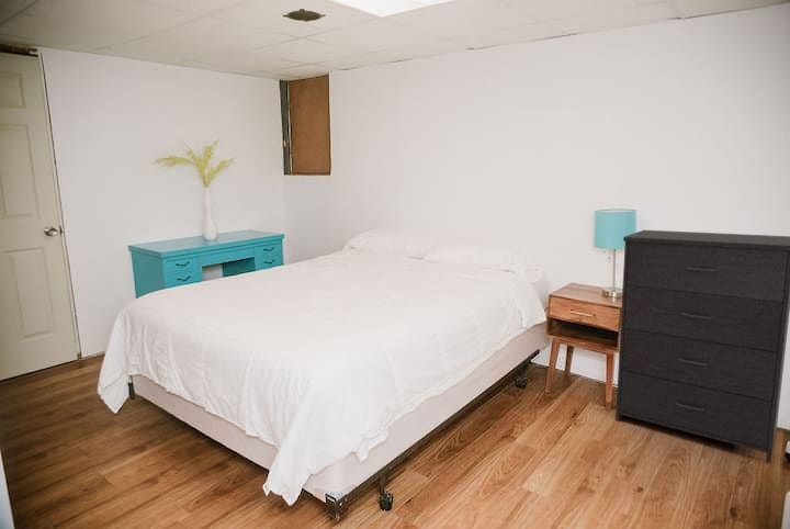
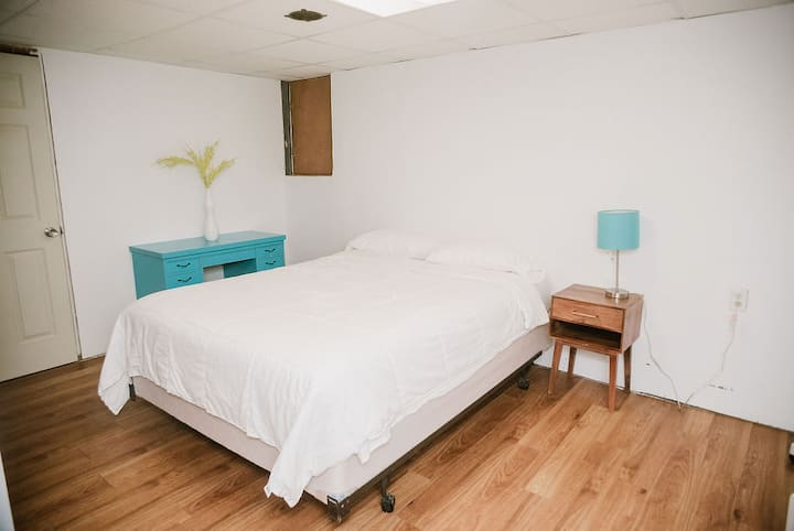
- dresser (700, 335)
